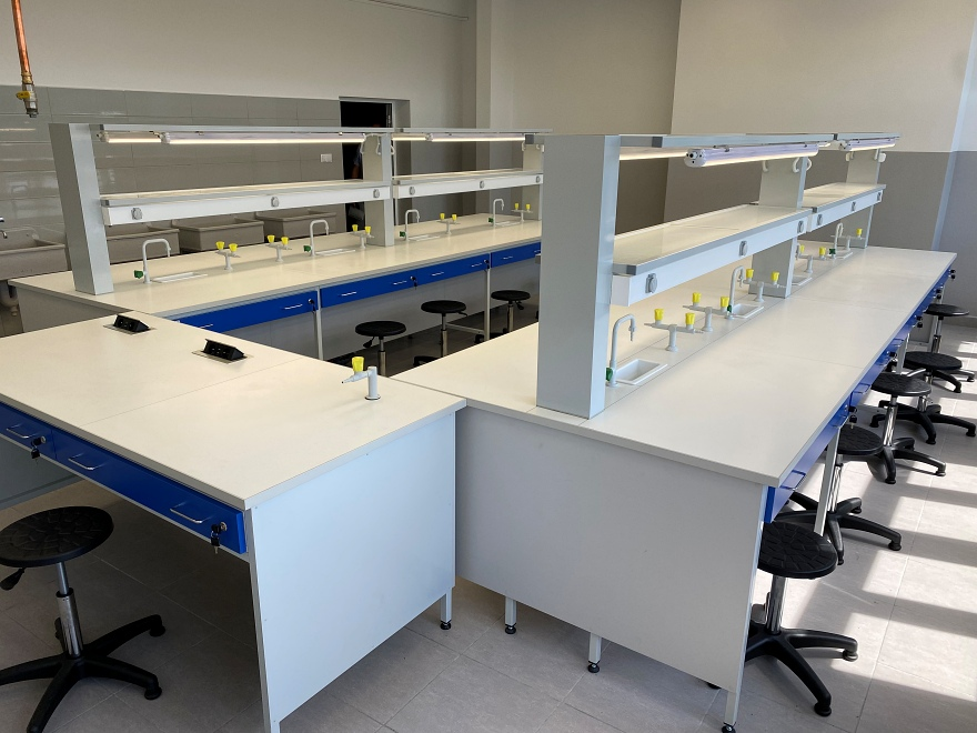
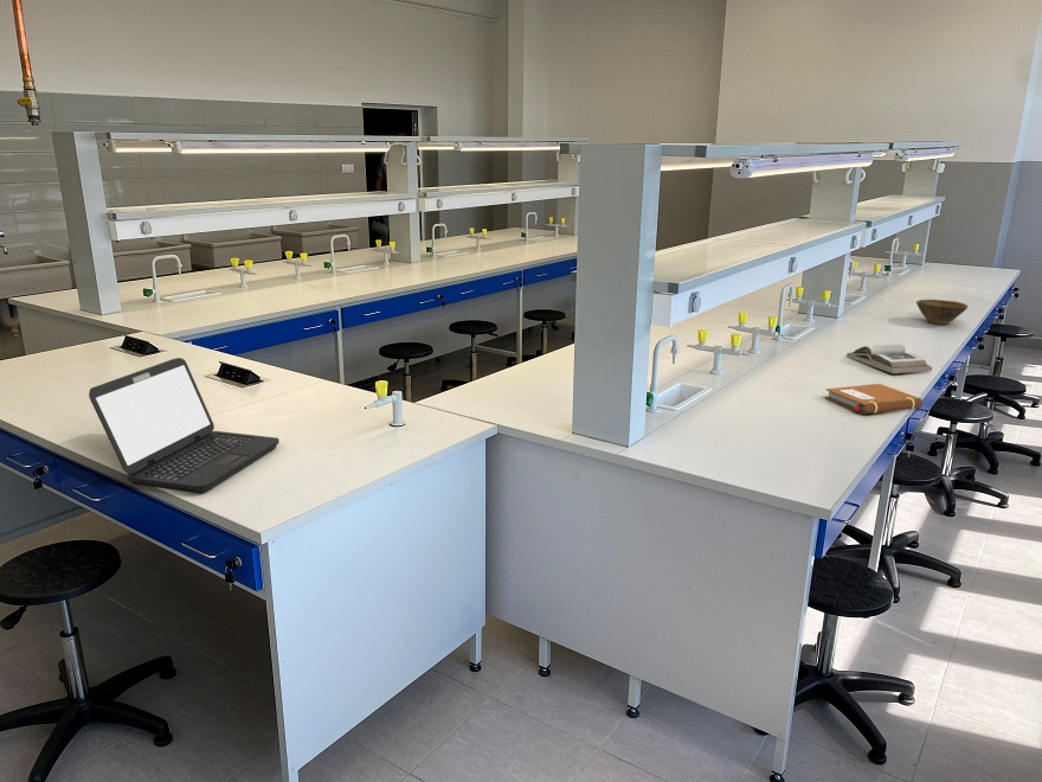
+ notebook (871, 398)
+ book (888, 355)
+ bowl (940, 312)
+ laptop (192, 419)
